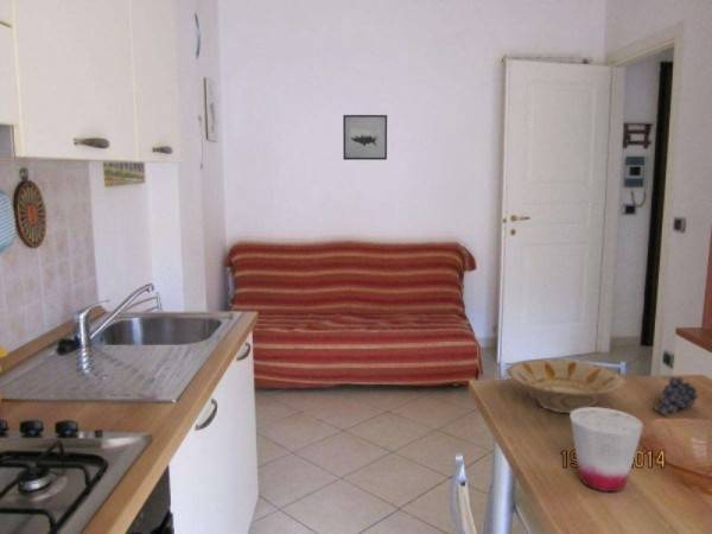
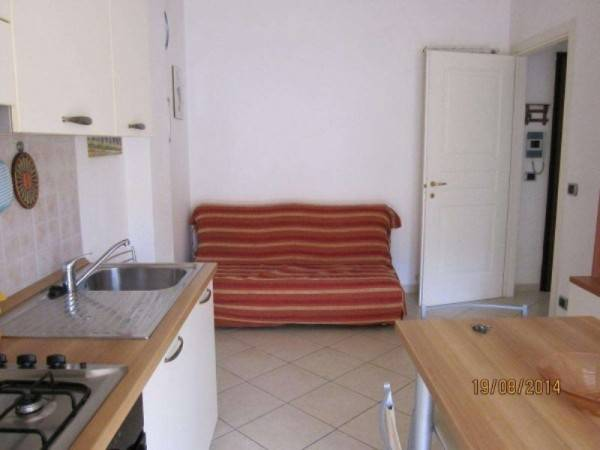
- wall art (364, 136)
- fruit (676, 393)
- bowl (564, 389)
- cup (604, 451)
